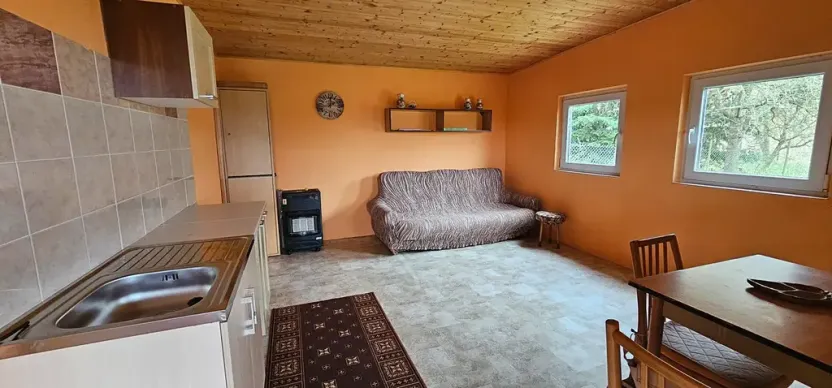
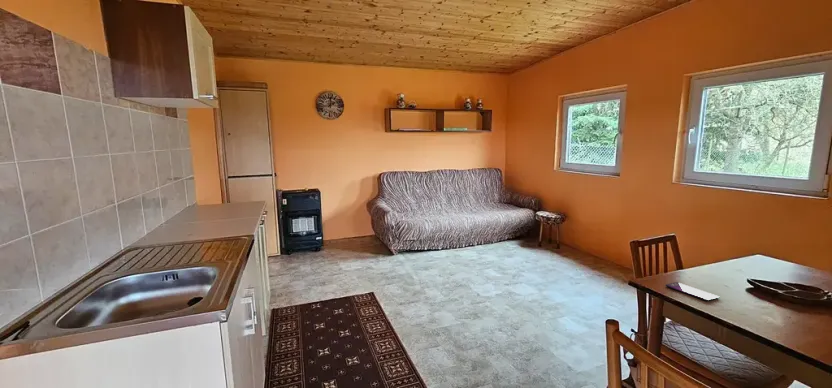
+ smartphone (691, 291)
